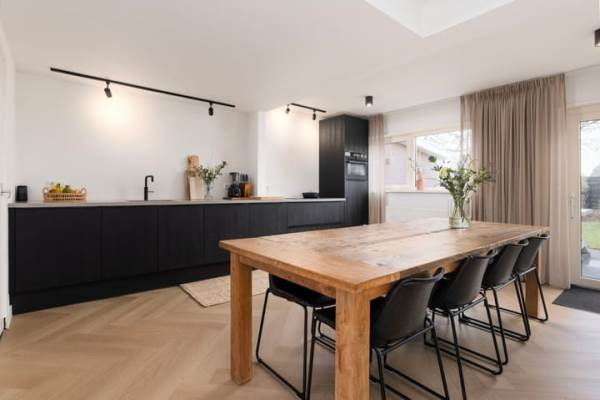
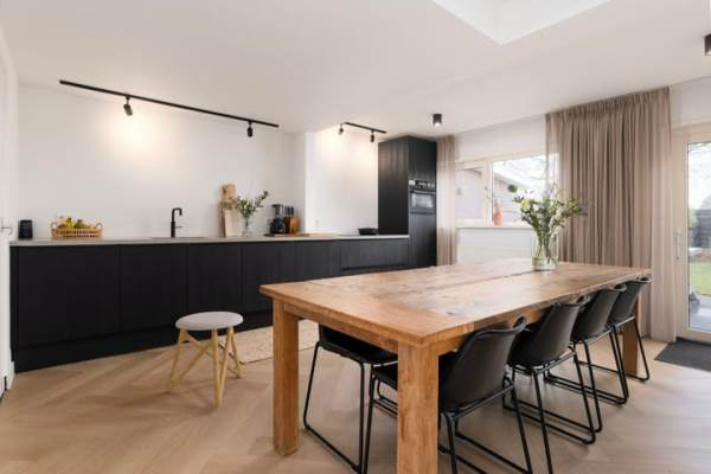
+ stool (204, 353)
